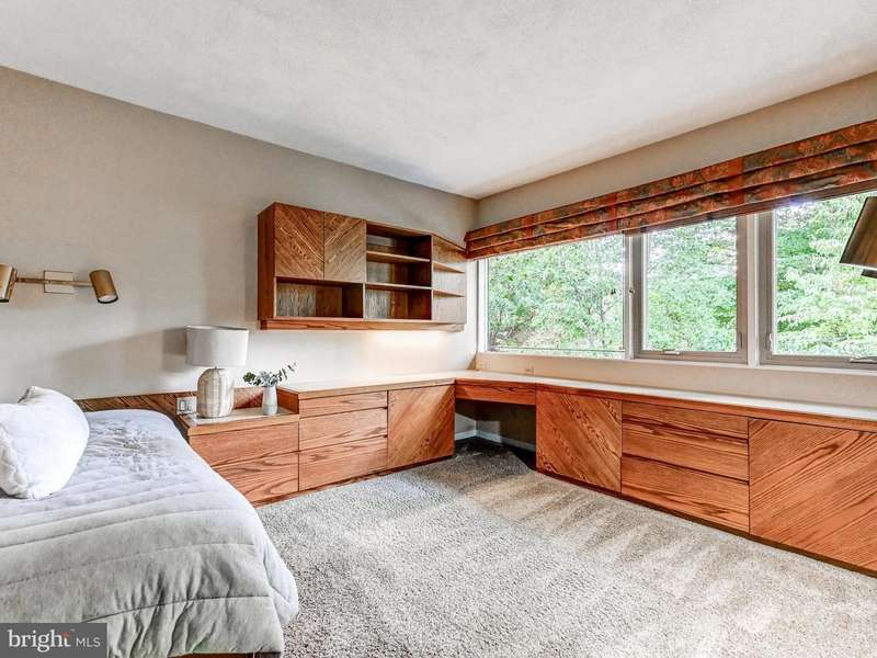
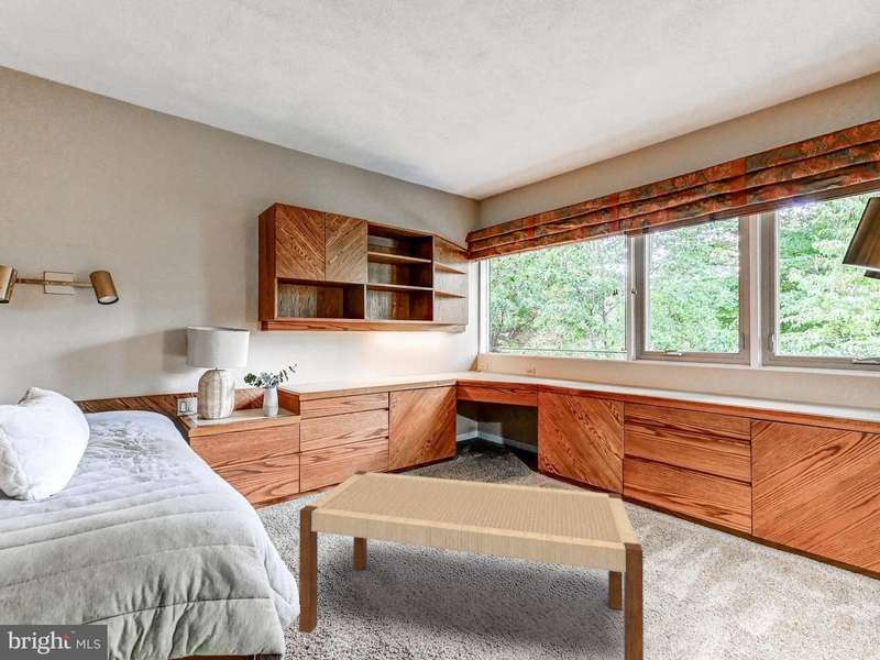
+ bench (468, 551)
